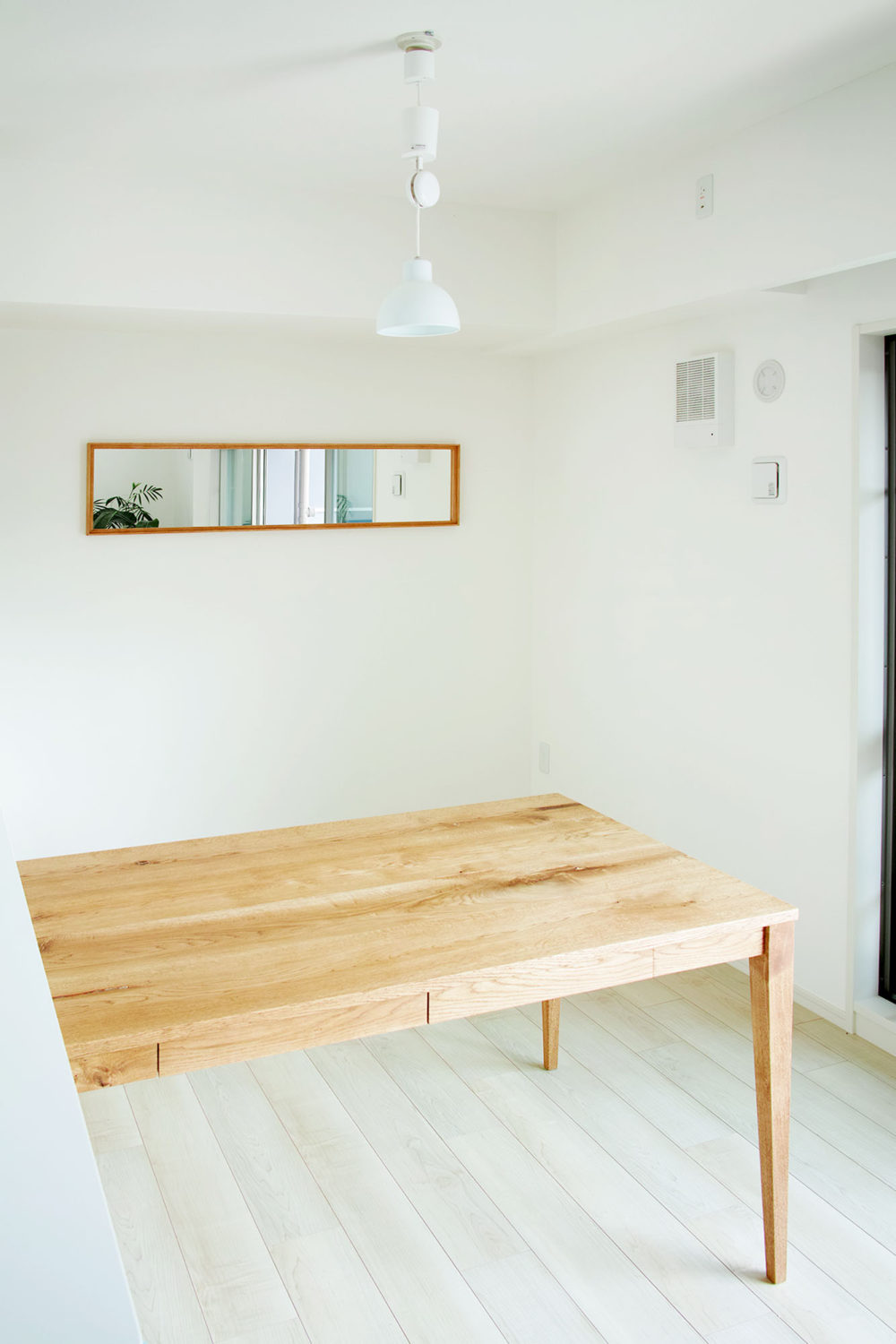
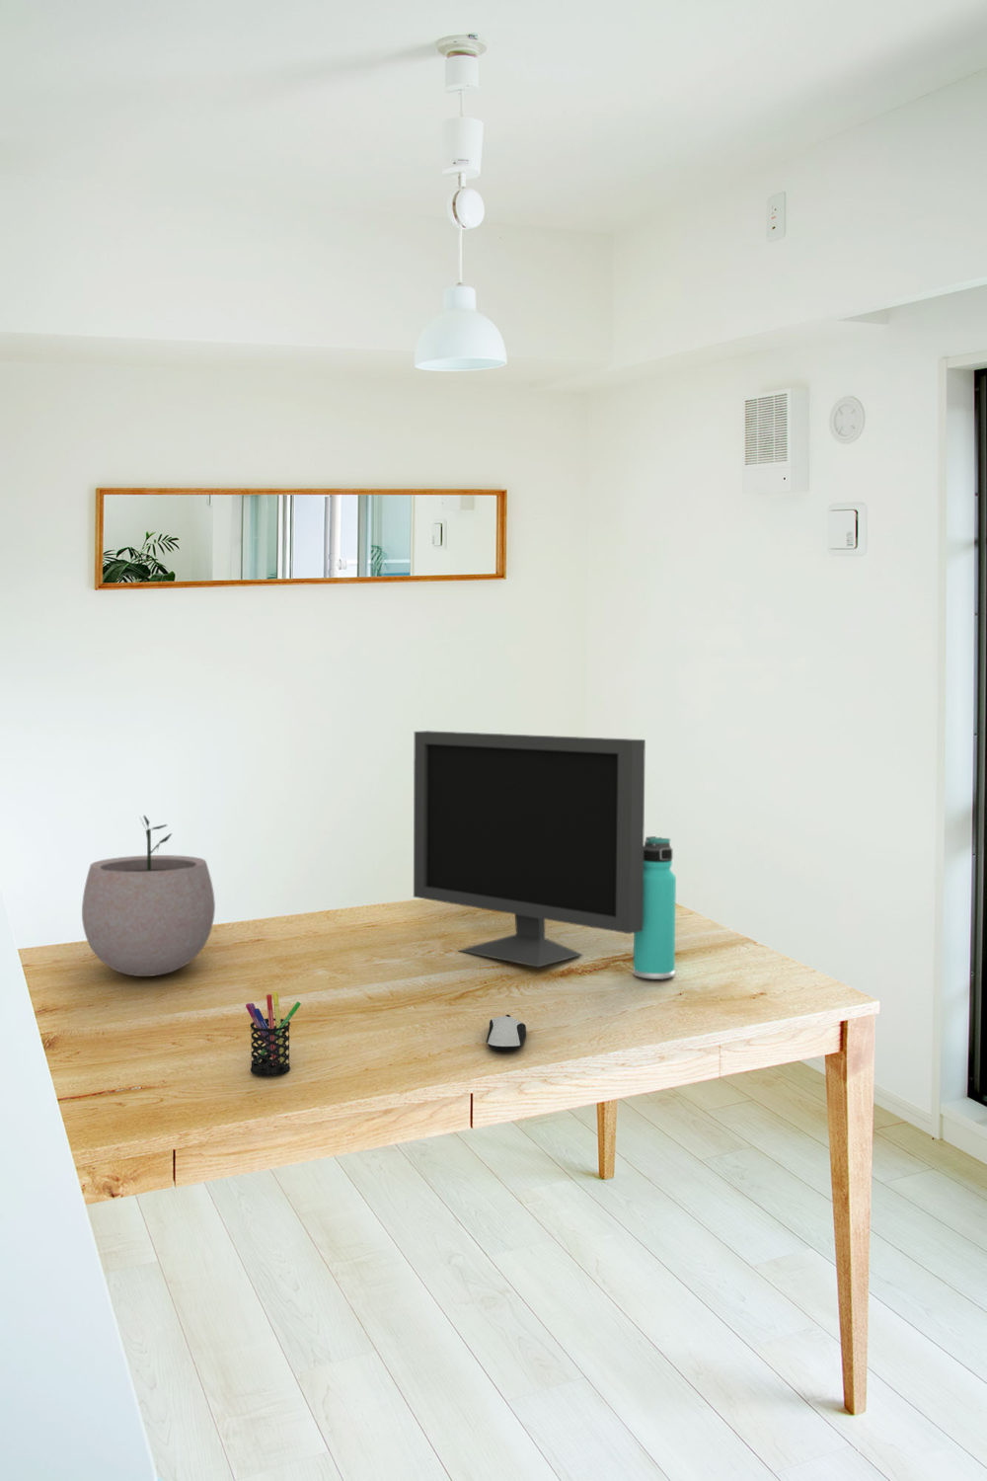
+ thermos bottle (654, 906)
+ monitor (520, 844)
+ pen holder (274, 1030)
+ computer mouse (506, 1029)
+ plant pot (149, 894)
